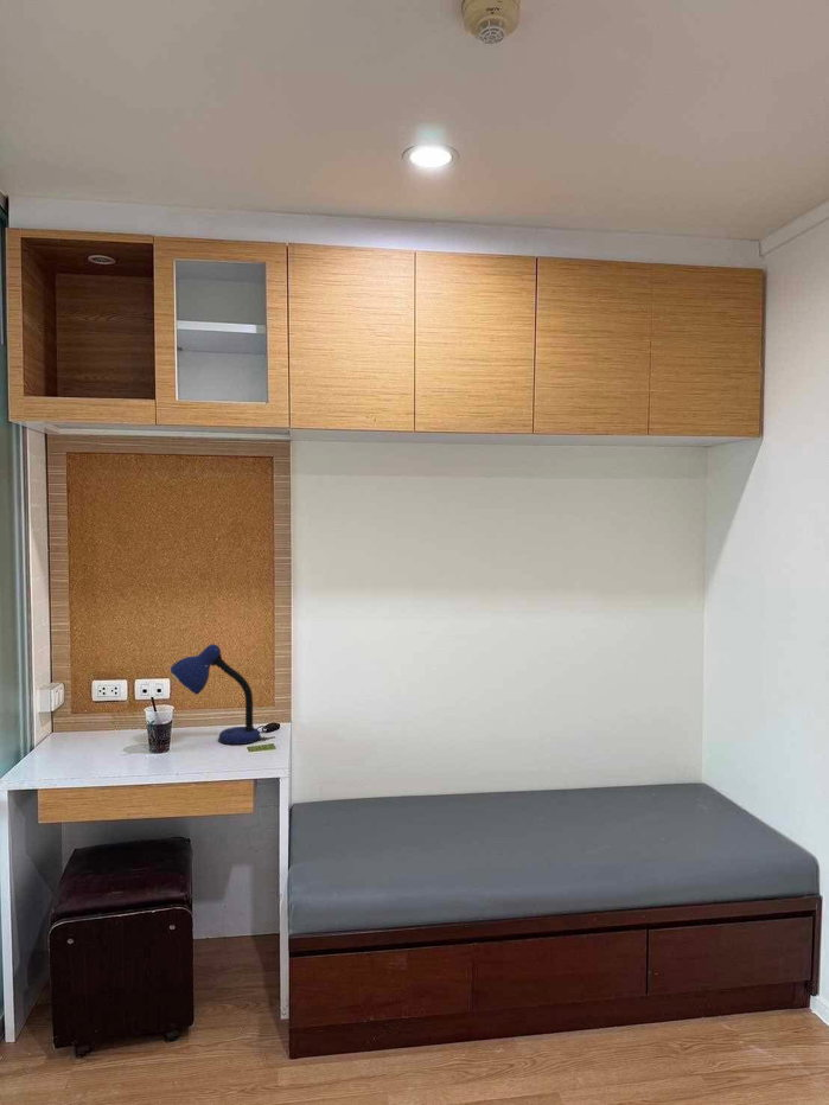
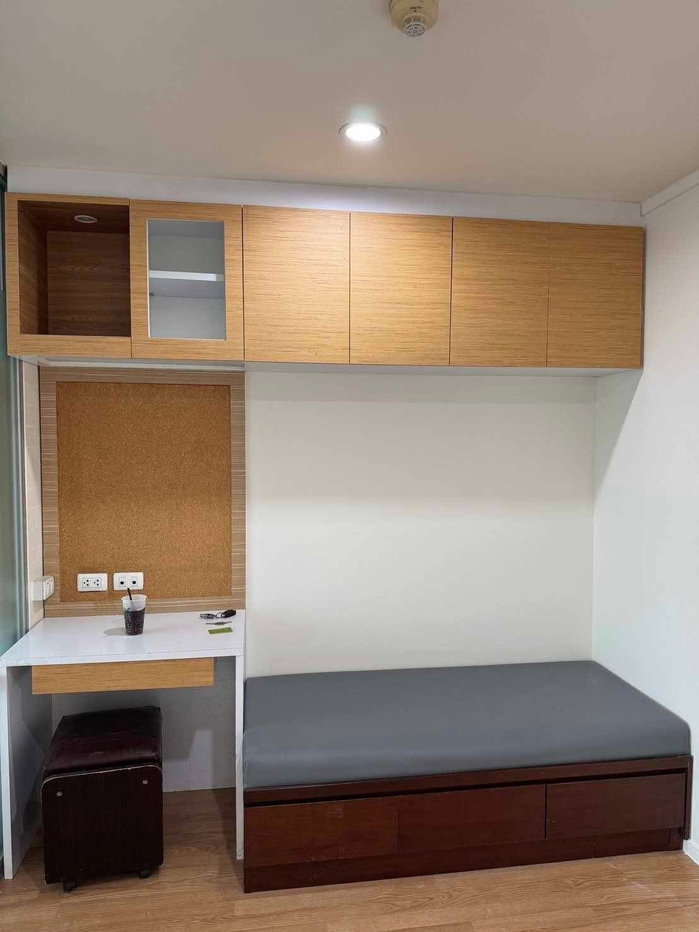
- desk lamp (204, 685)
